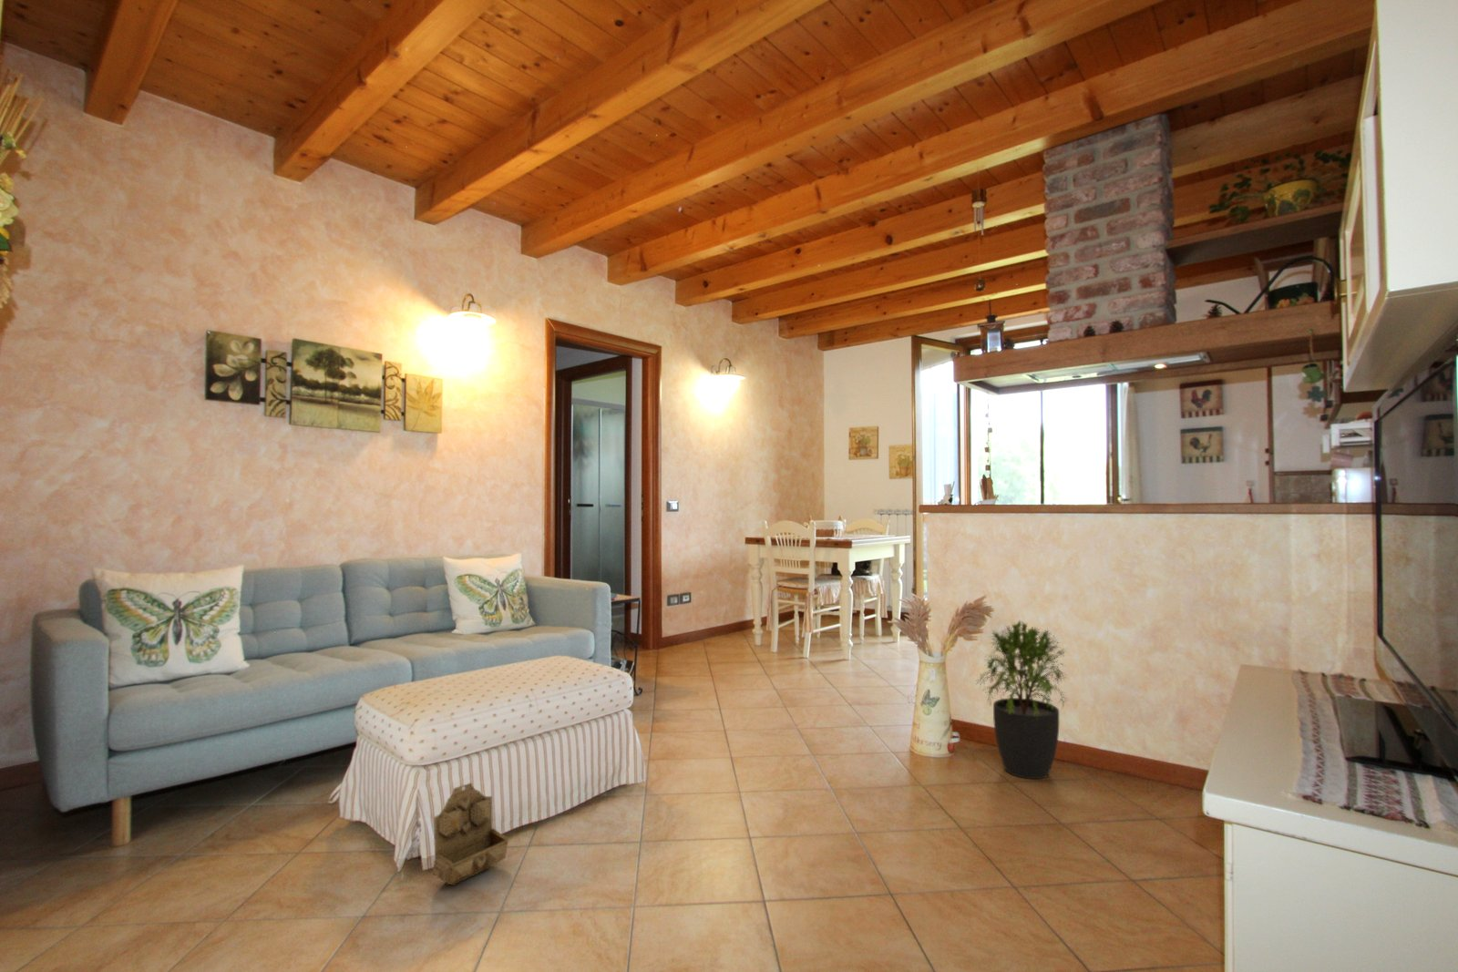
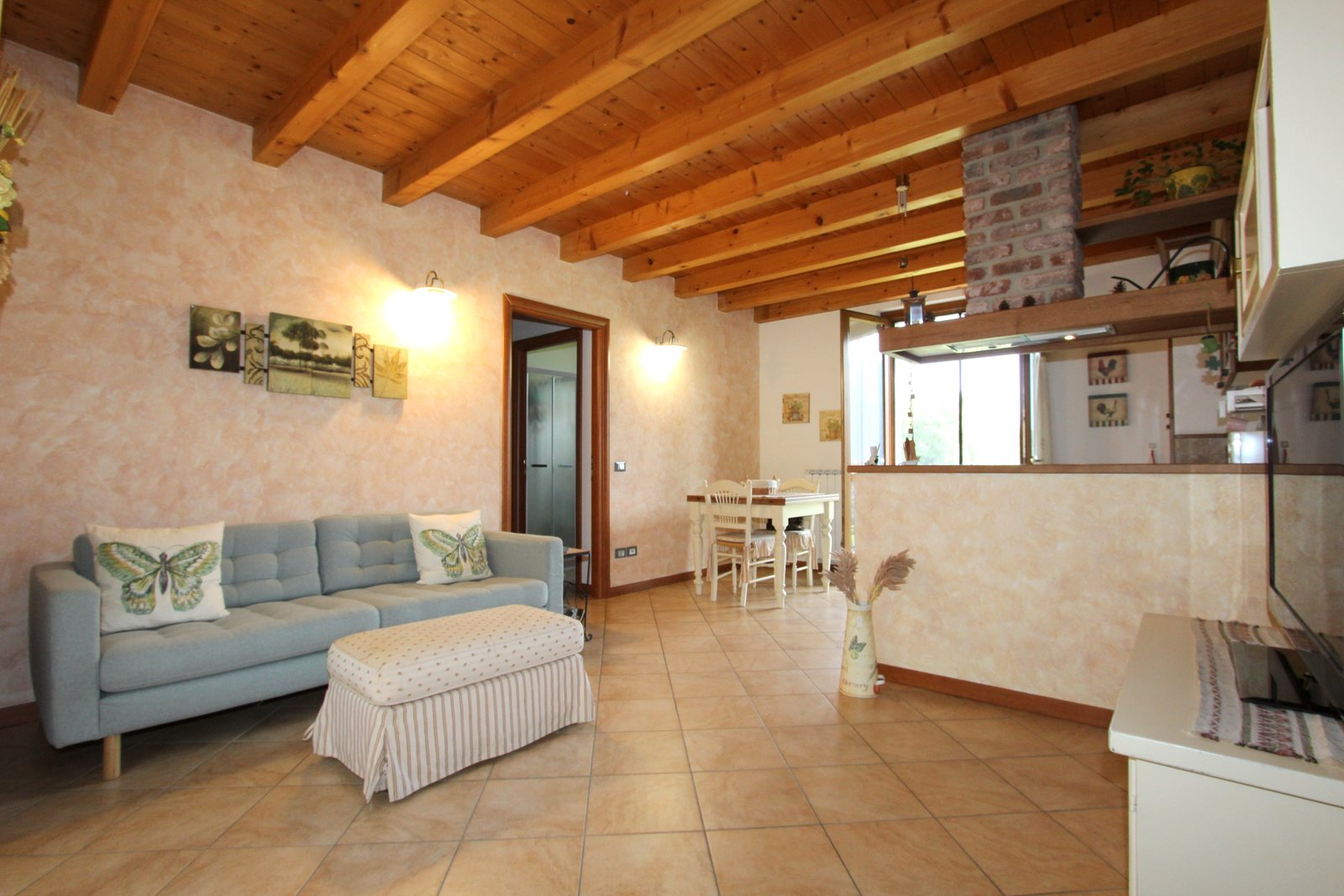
- potted plant (1021, 692)
- wall caddy (472, 833)
